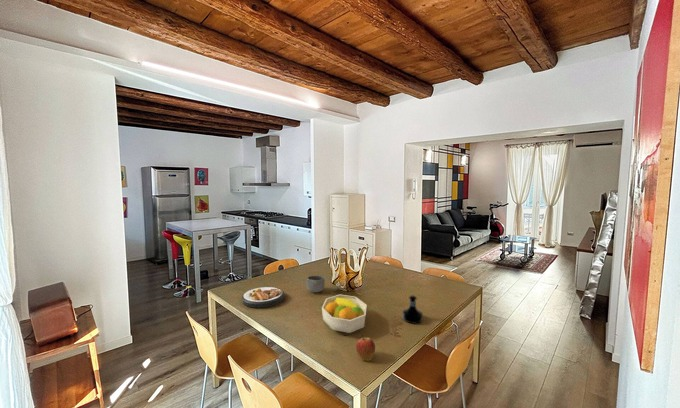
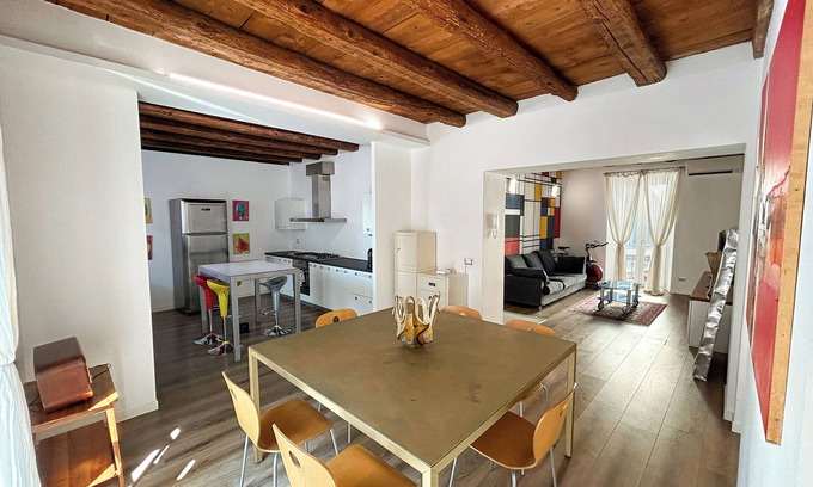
- plate (263, 294)
- apple (365, 347)
- bowl (315, 284)
- fruit bowl (344, 310)
- tequila bottle (412, 307)
